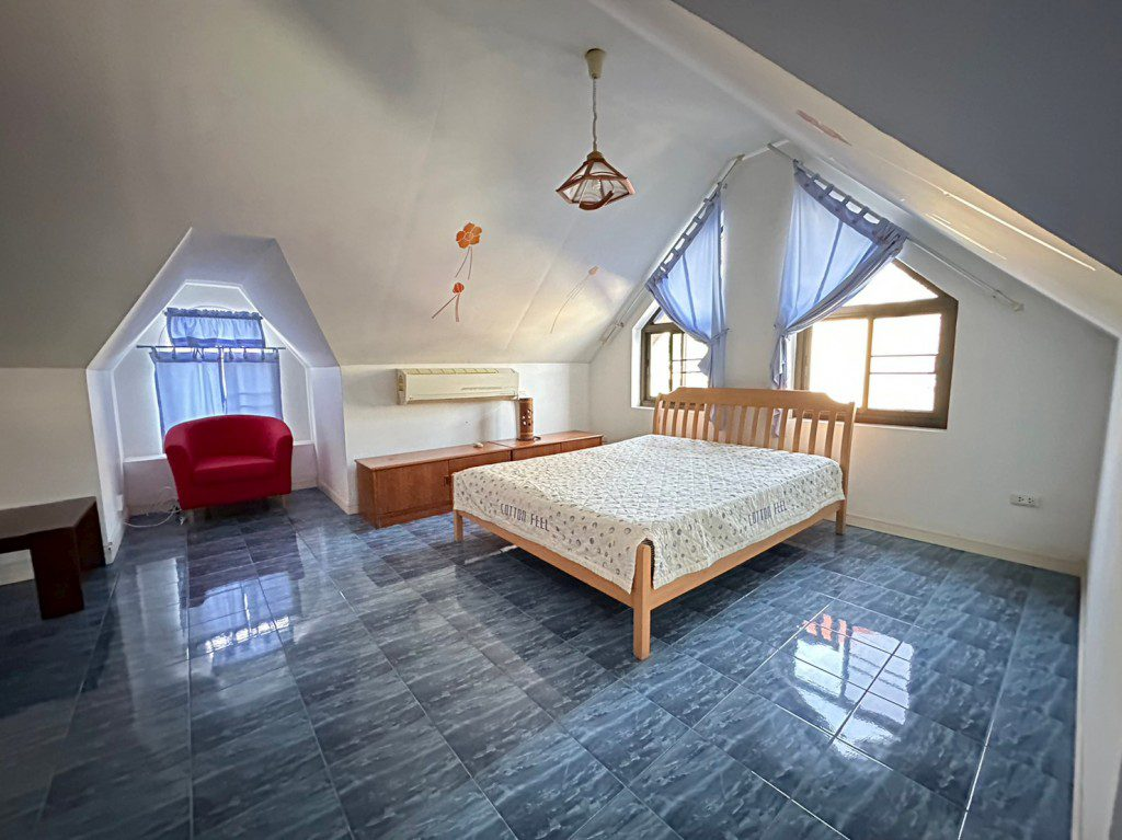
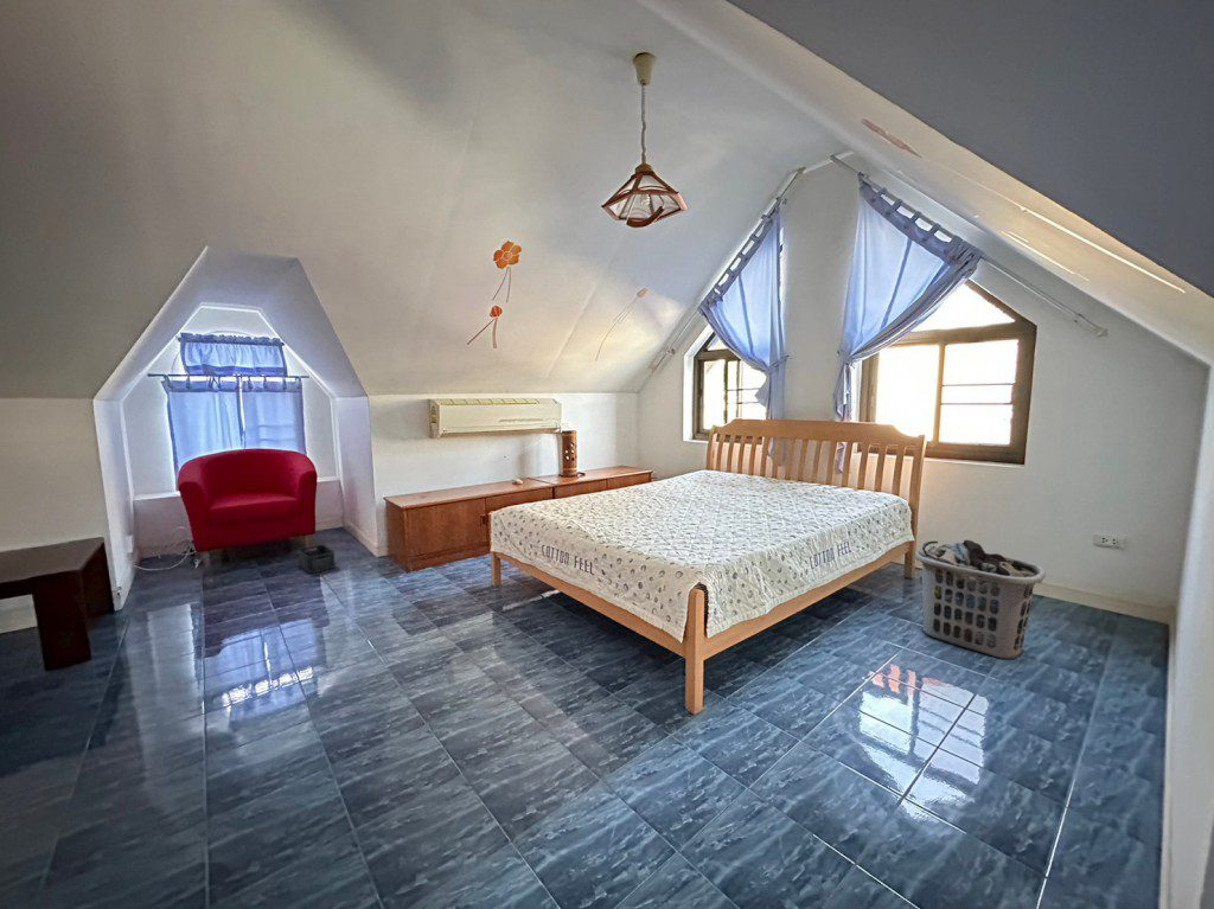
+ clothes hamper (973, 593)
+ storage bin (315, 558)
